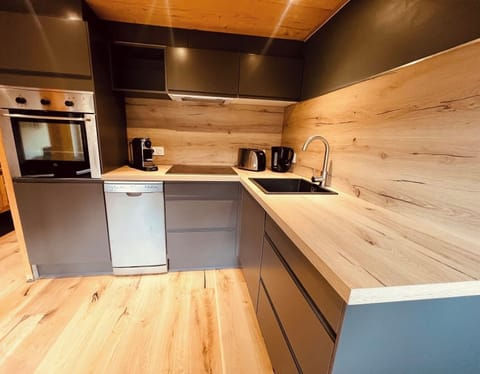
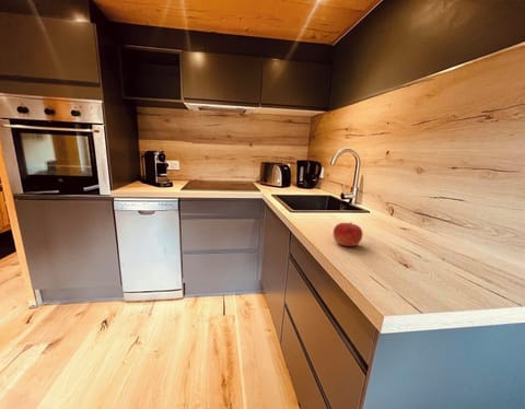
+ fruit (347, 233)
